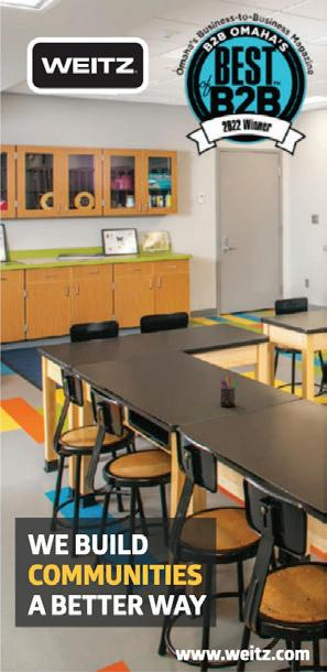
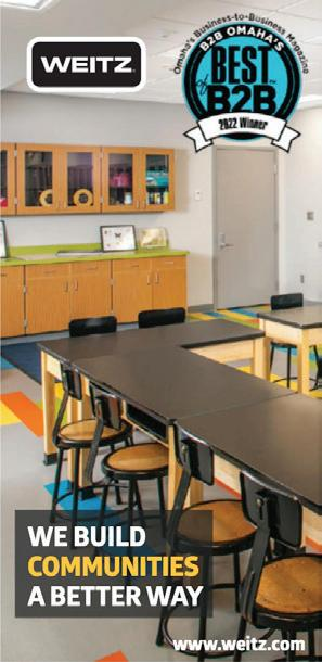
- pen holder (229, 390)
